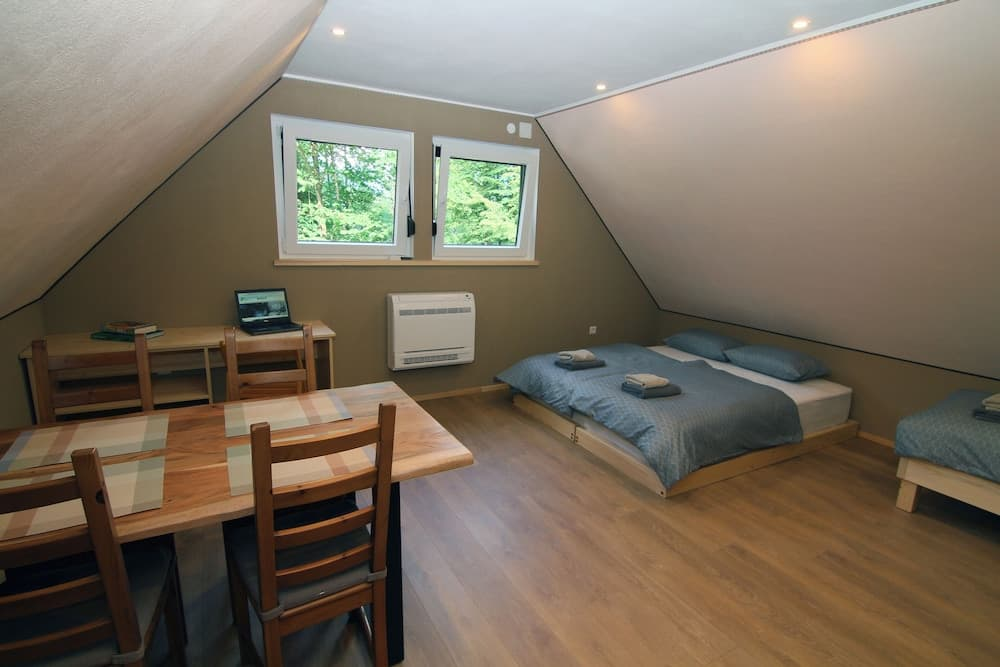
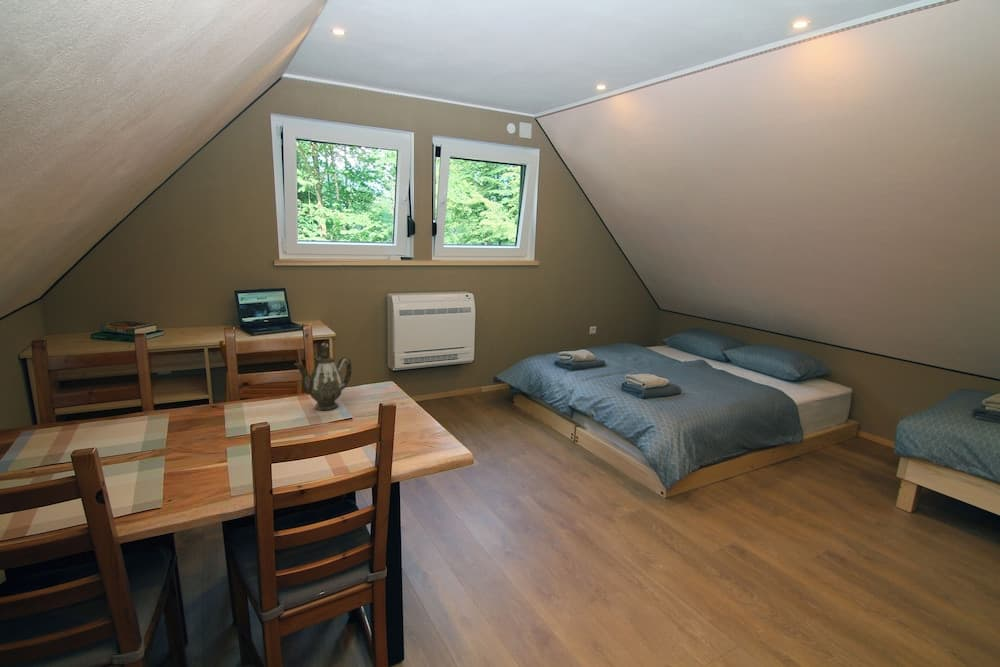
+ teapot (323, 375)
